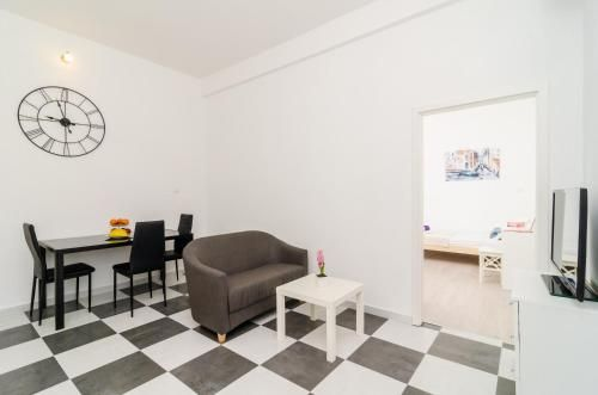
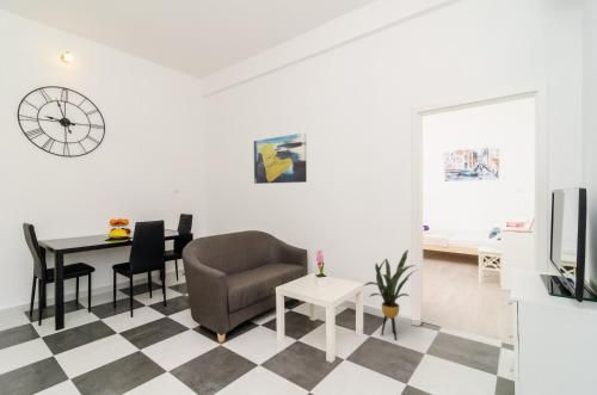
+ house plant (395, 295)
+ wall art (278, 160)
